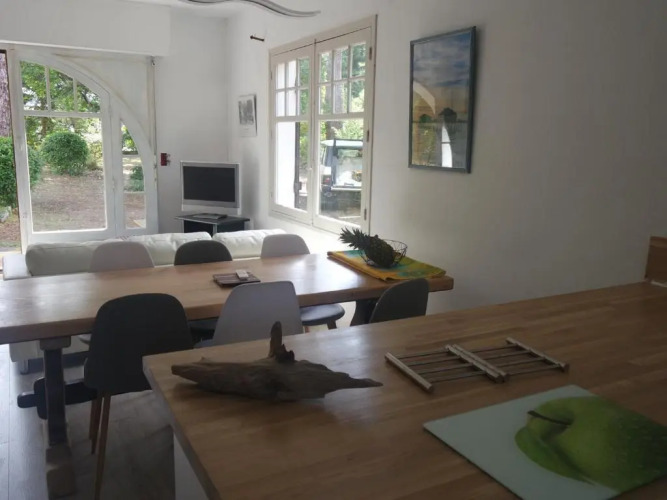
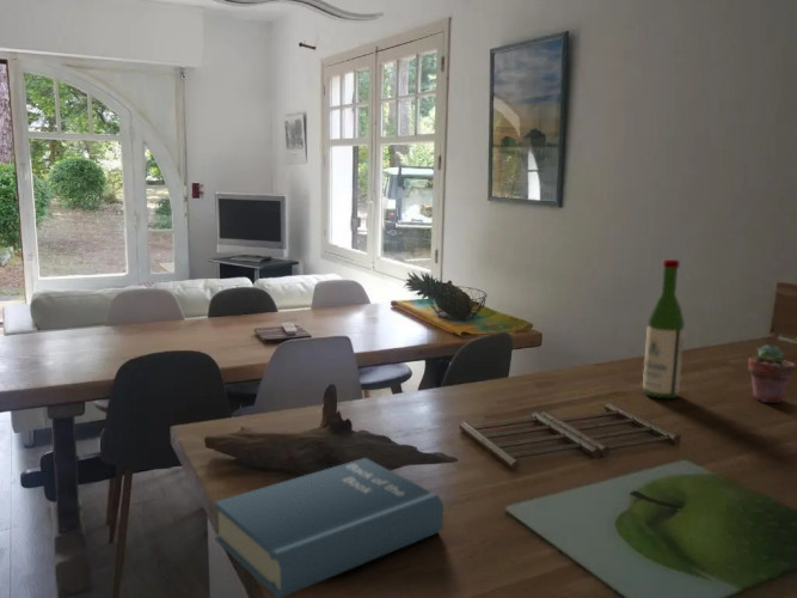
+ potted succulent (770, 372)
+ book (330, 519)
+ wine bottle (666, 328)
